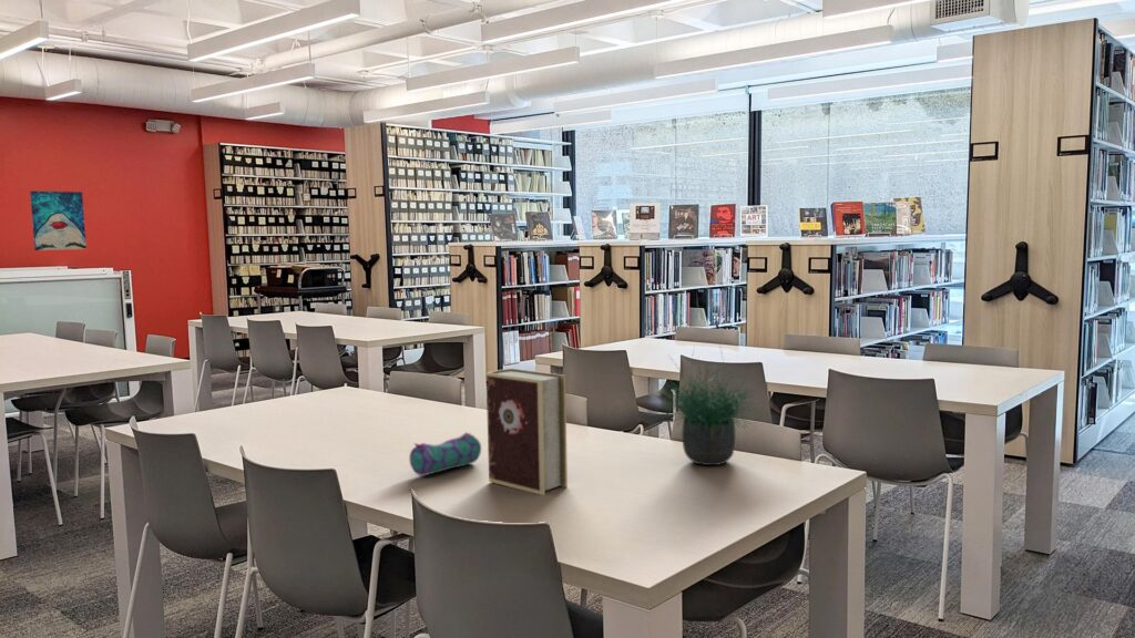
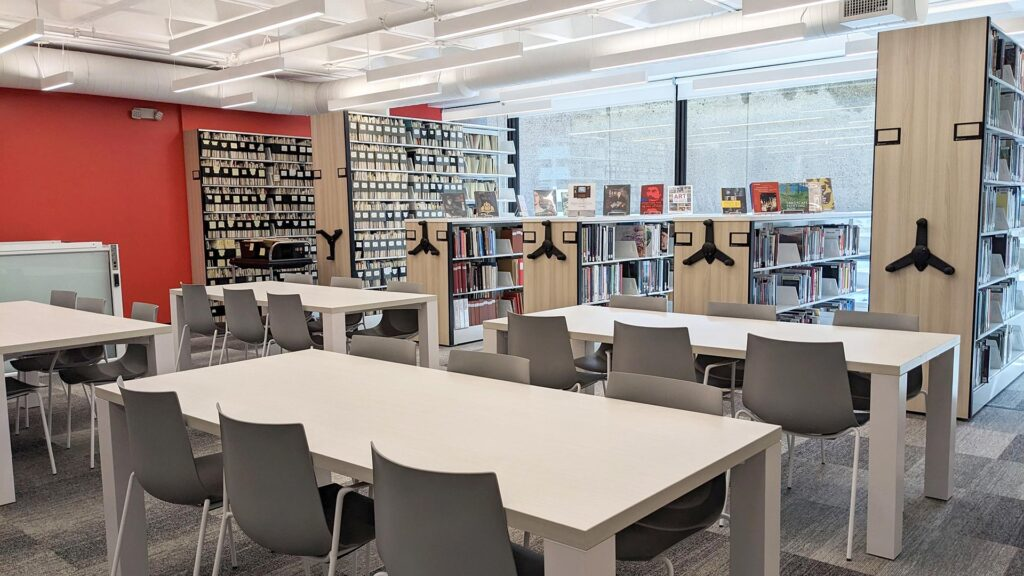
- pencil case (446, 453)
- wall art (59, 220)
- potted plant (708, 402)
- book (525, 429)
